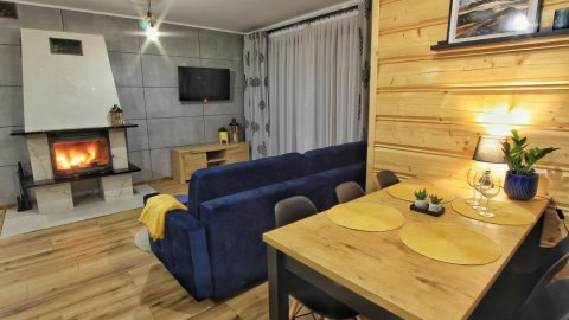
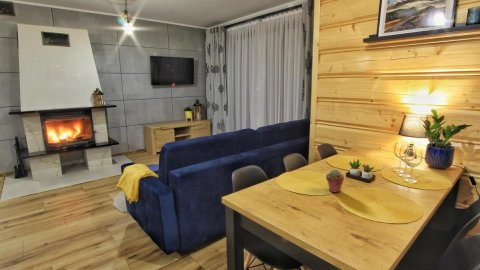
+ potted succulent (334, 179)
